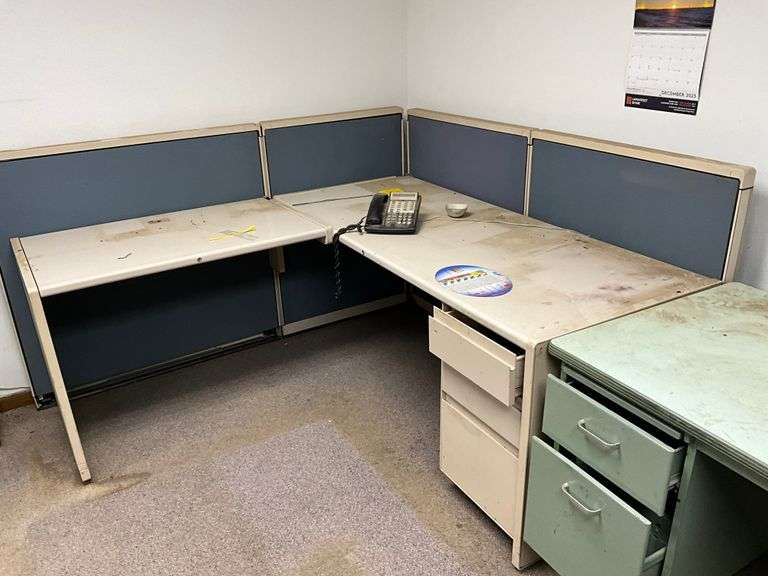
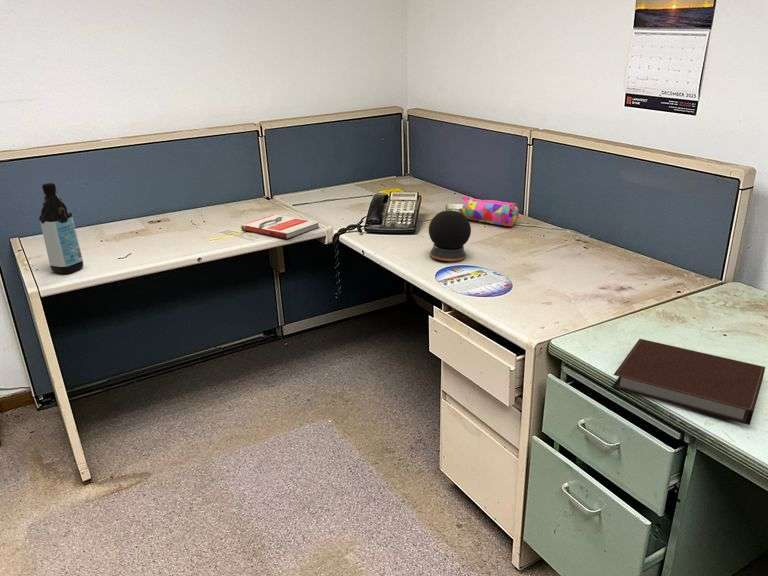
+ notebook (689, 376)
+ speaker (449, 234)
+ book (280, 226)
+ water bottle (58, 227)
+ pencil case (488, 210)
